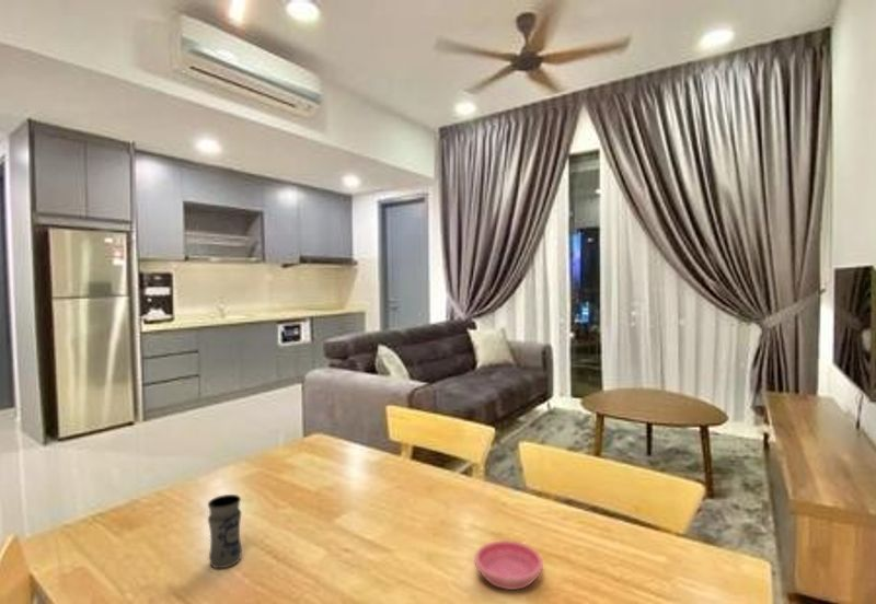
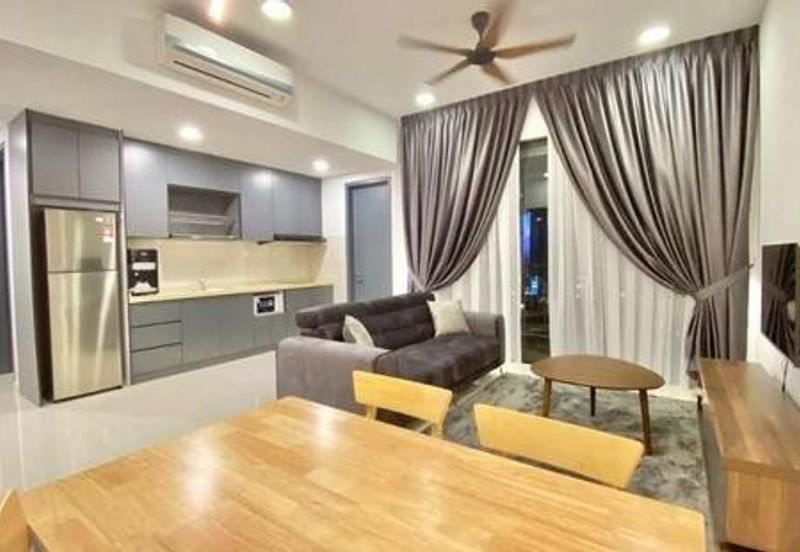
- jar (224, 530)
- saucer (508, 566)
